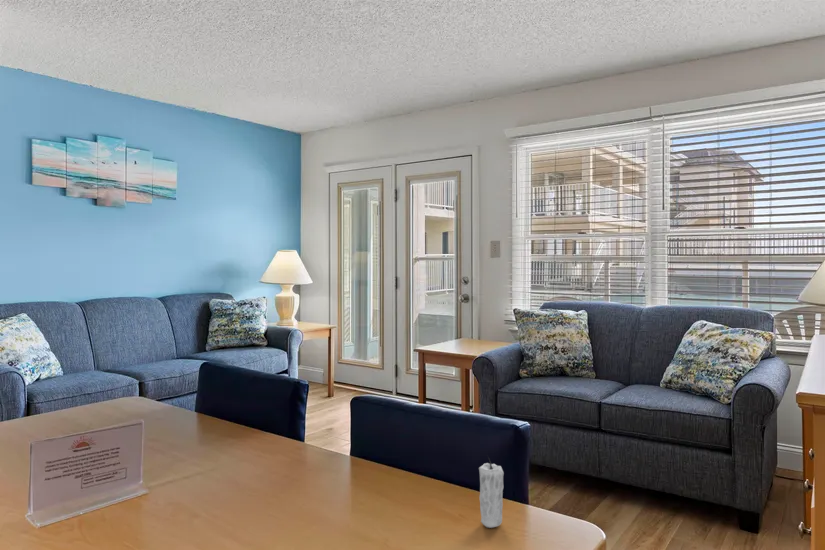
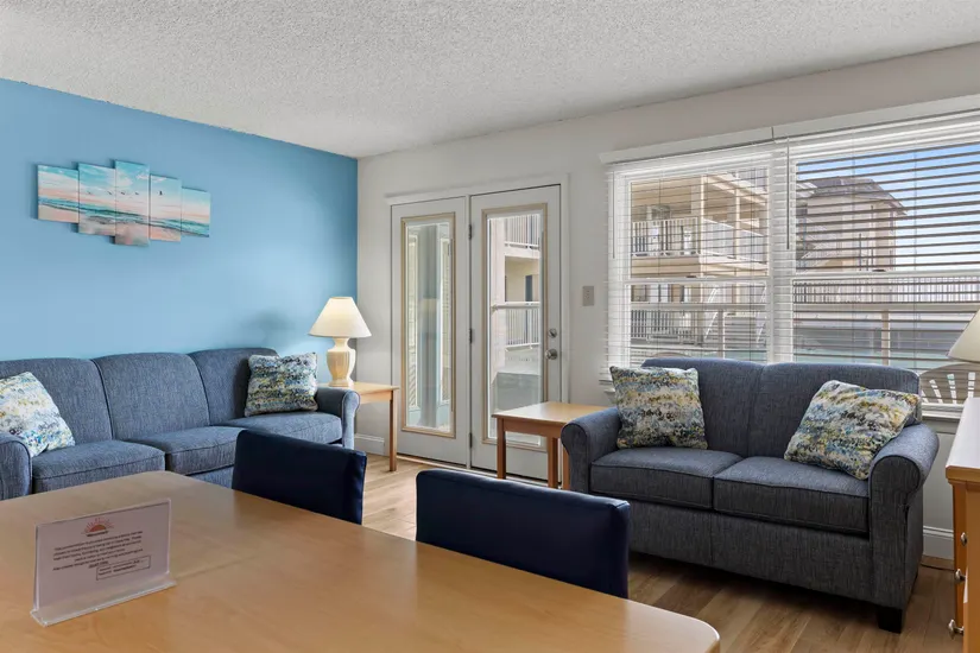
- candle (491, 488)
